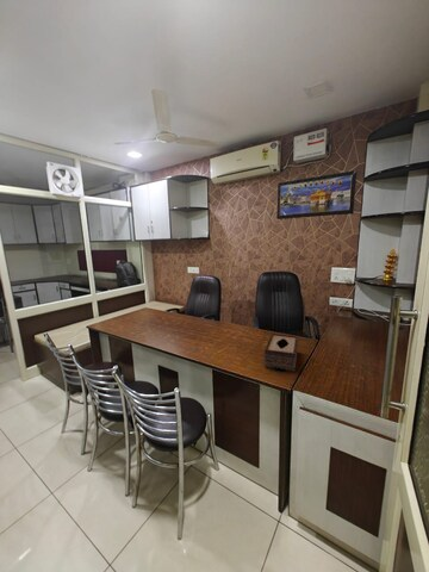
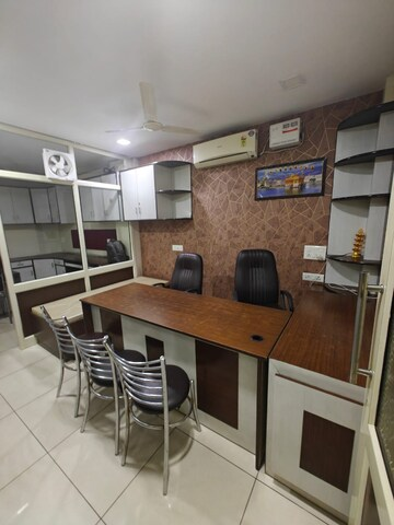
- tissue box (281, 350)
